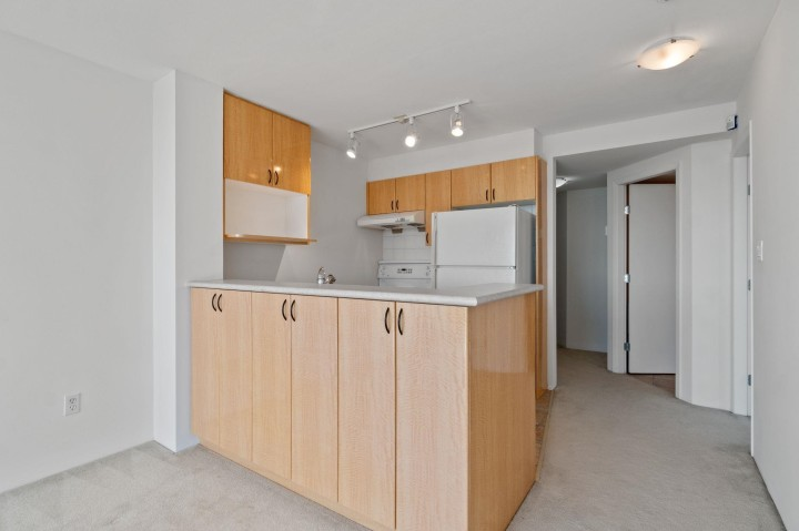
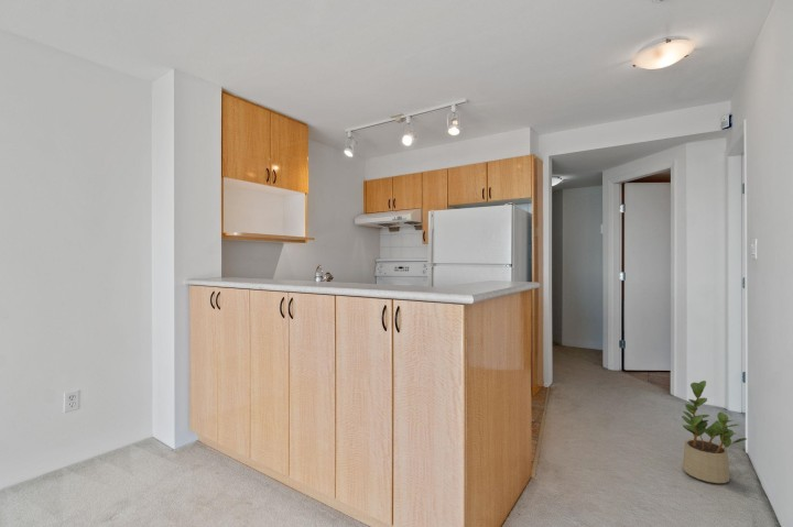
+ potted plant (711, 429)
